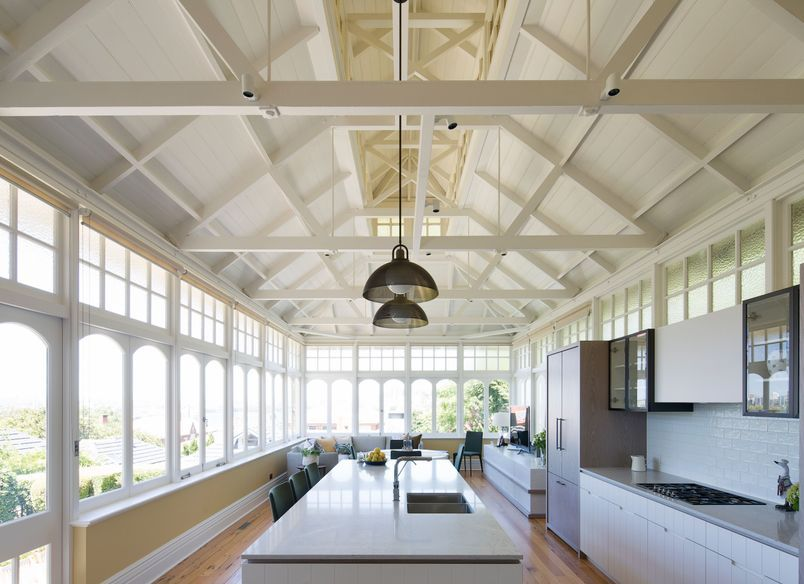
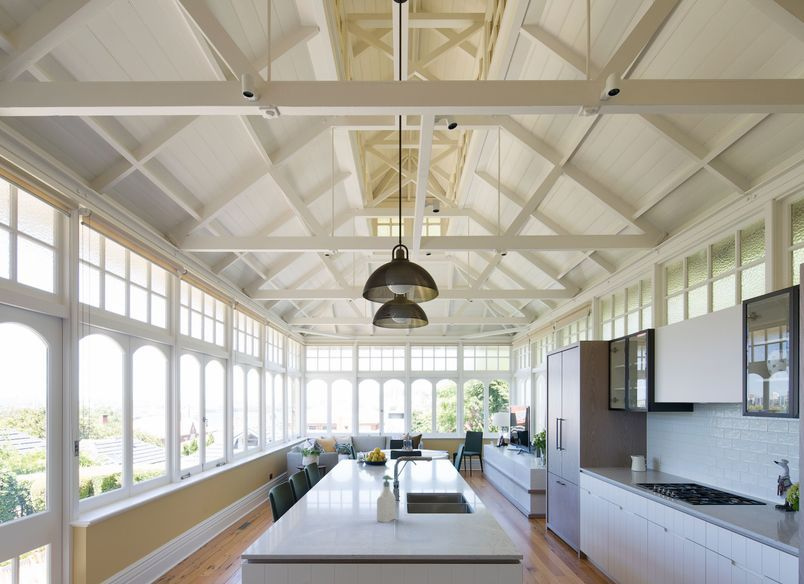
+ soap bottle (387, 497)
